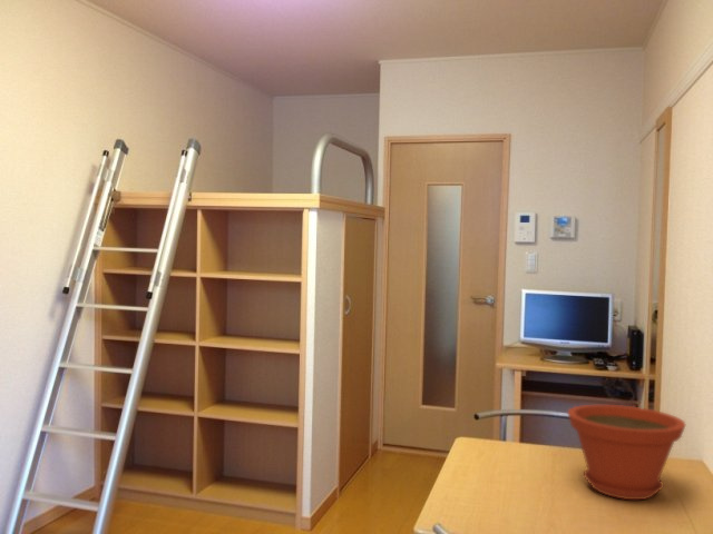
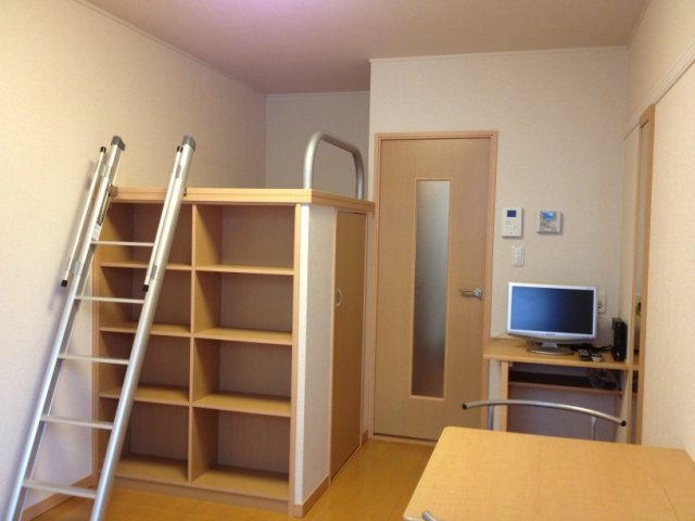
- plant pot (623, 453)
